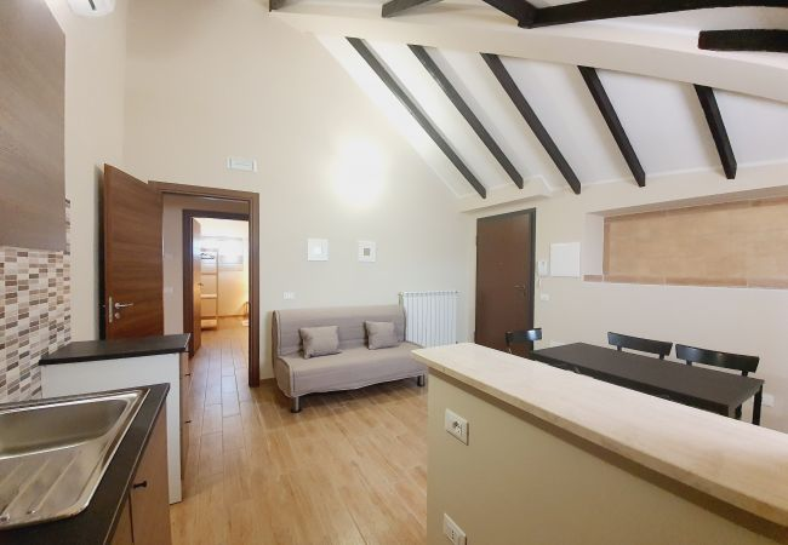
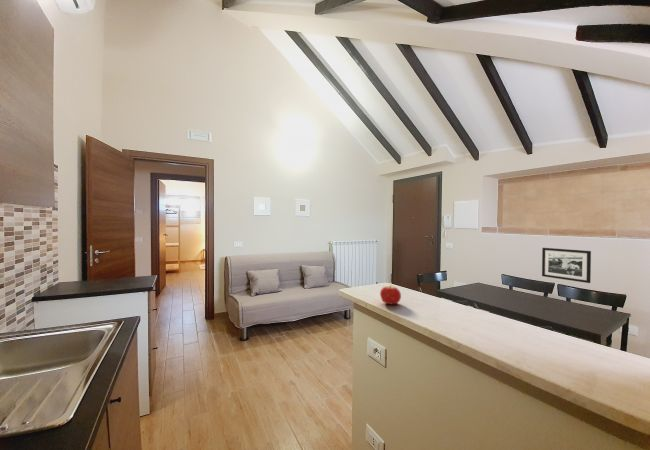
+ picture frame (565, 264)
+ fruit (390, 294)
